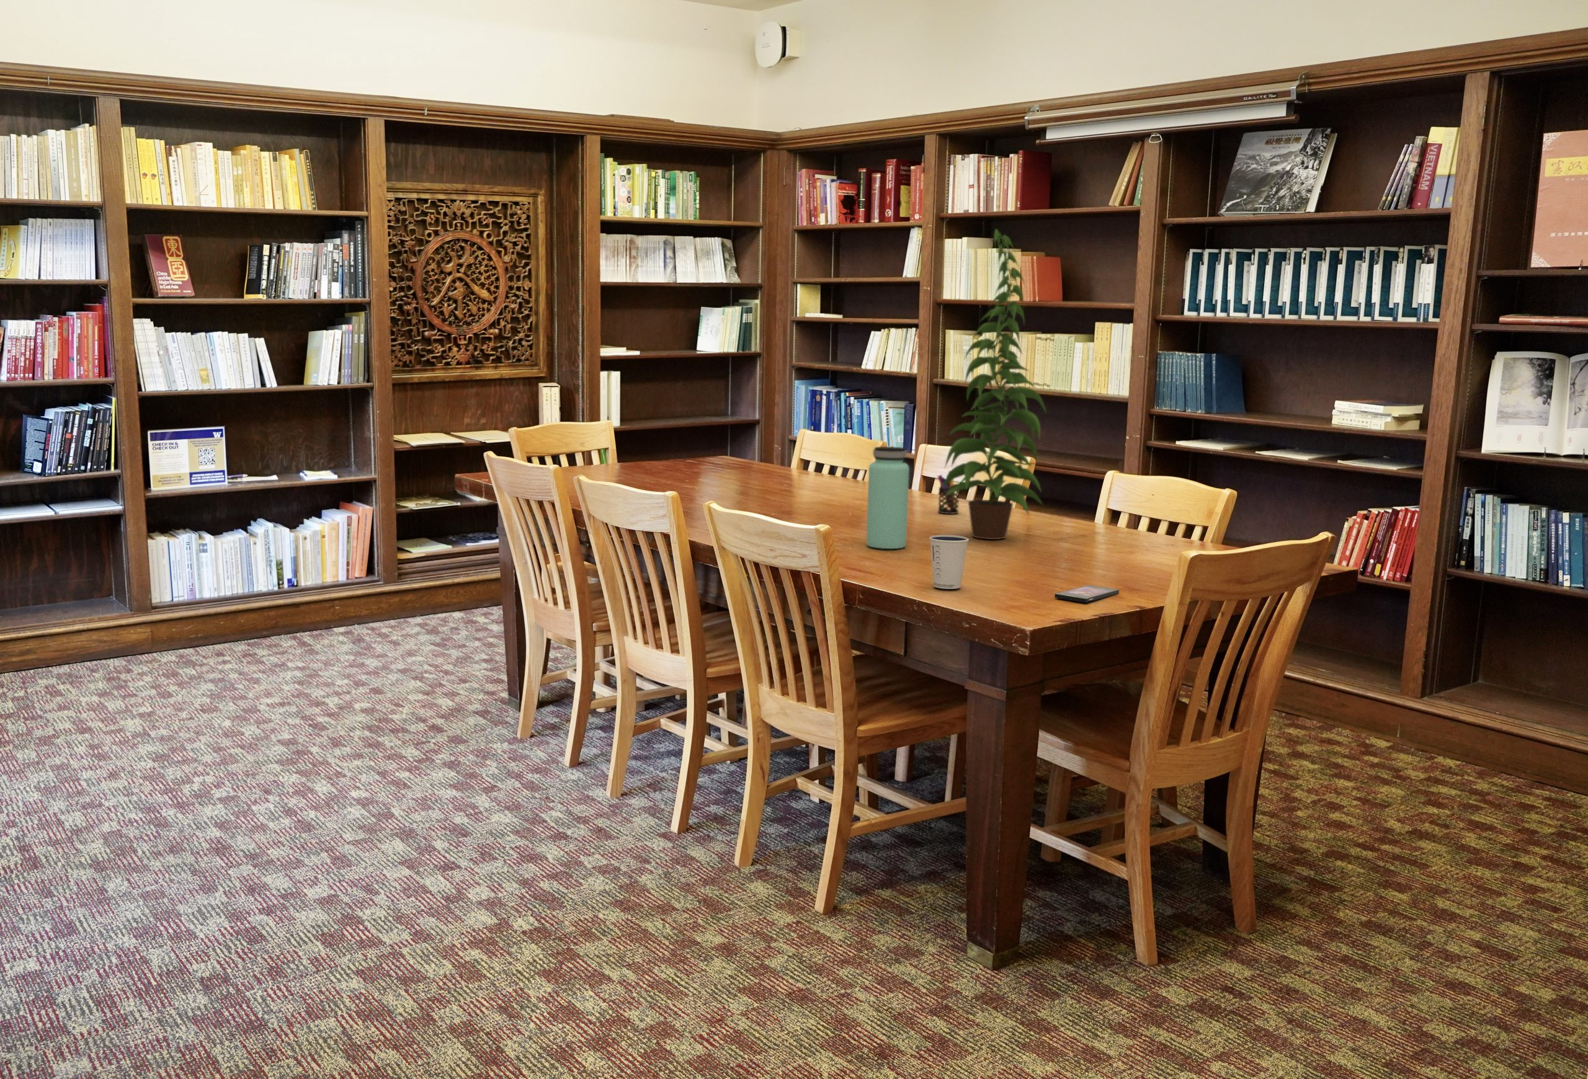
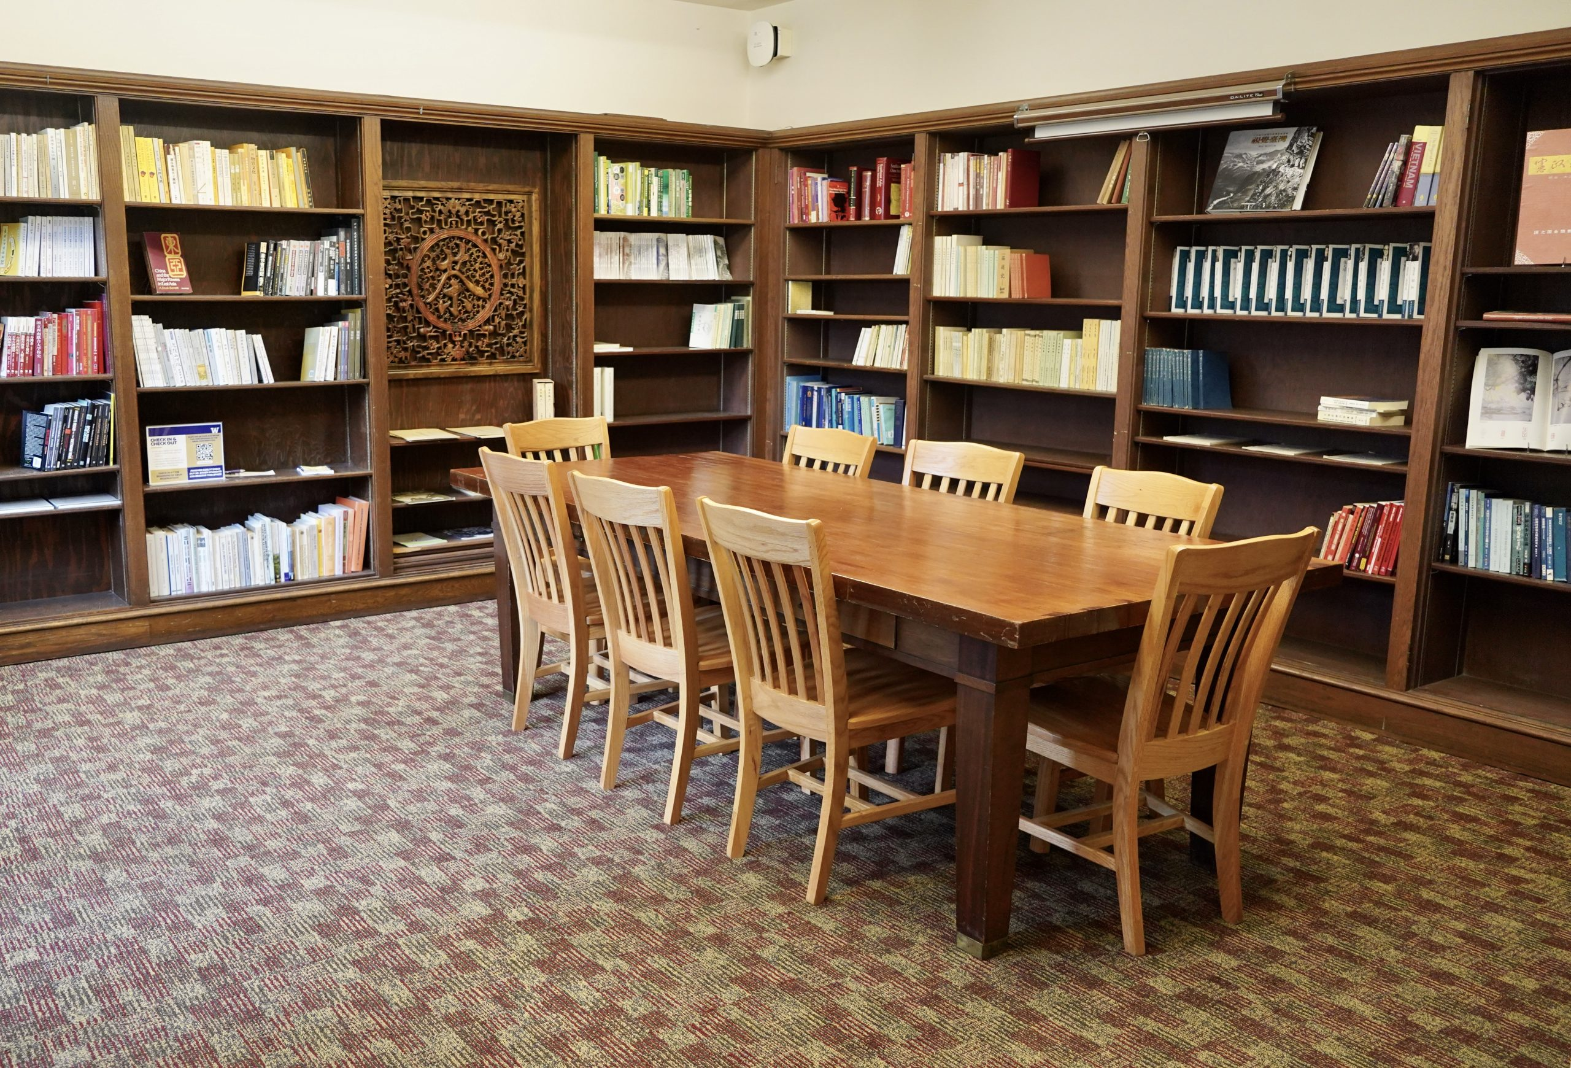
- plant (998, 385)
- smartphone (1087, 594)
- dixie cup (948, 562)
- pen holder (952, 493)
- bottle (888, 496)
